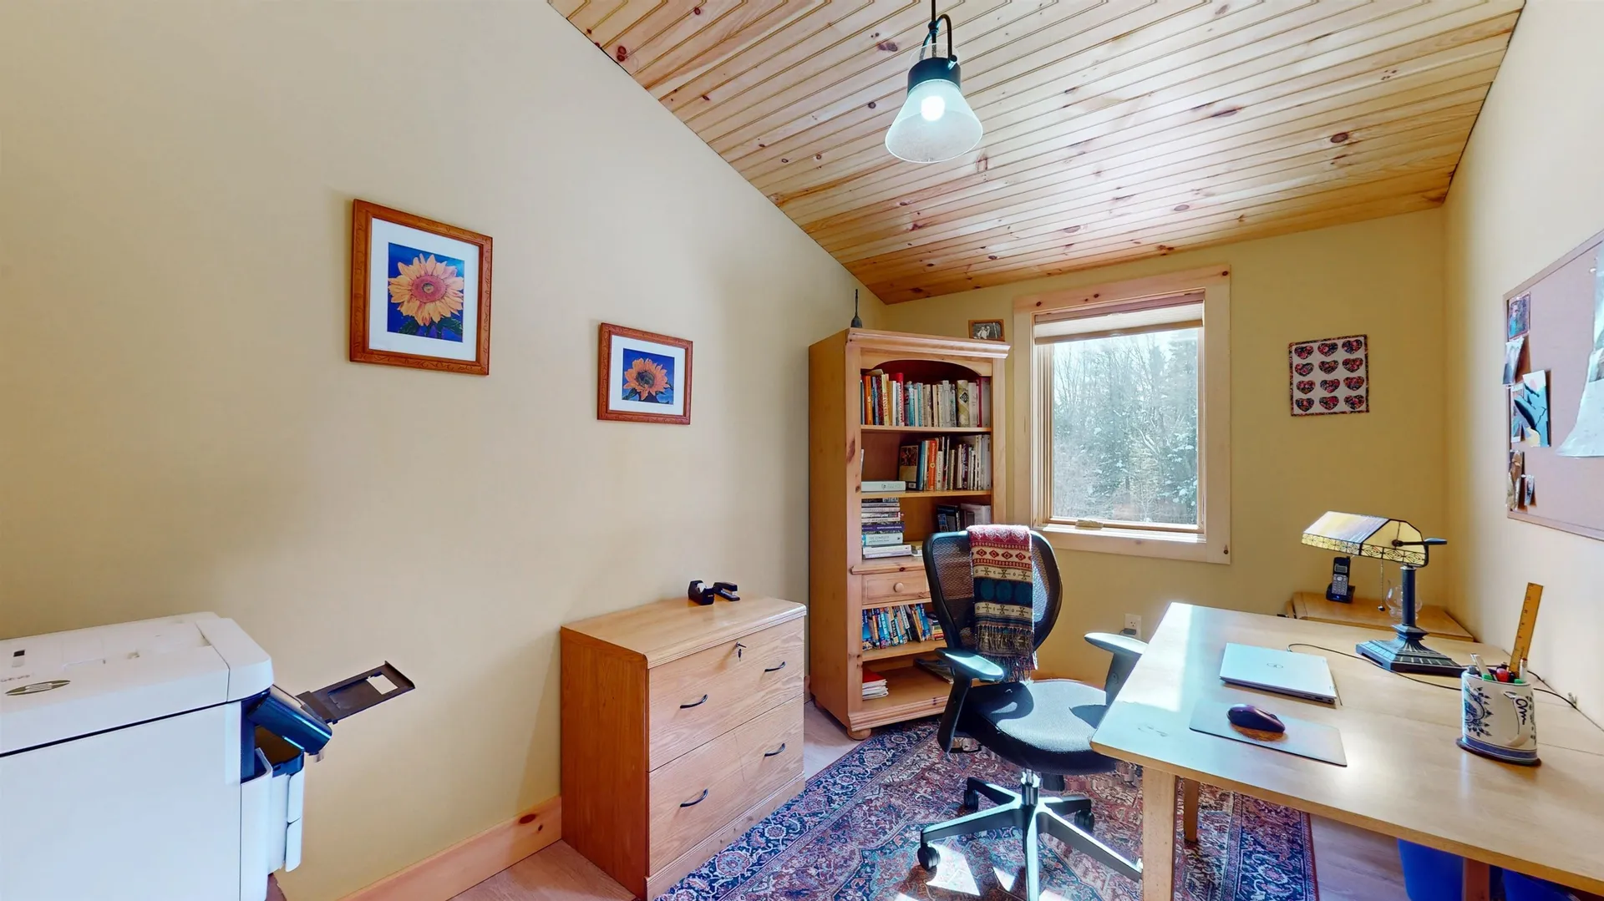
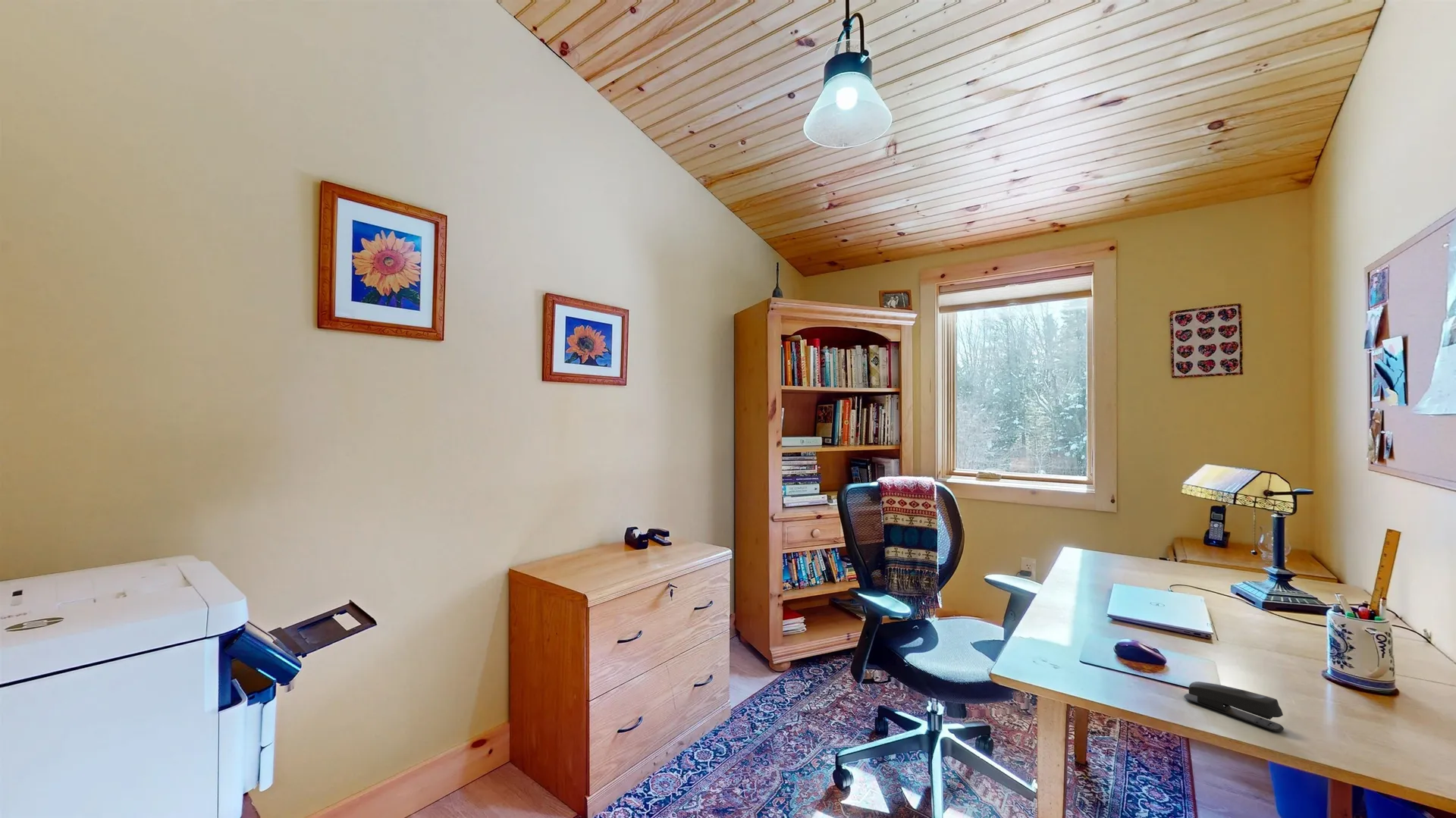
+ stapler (1231, 699)
